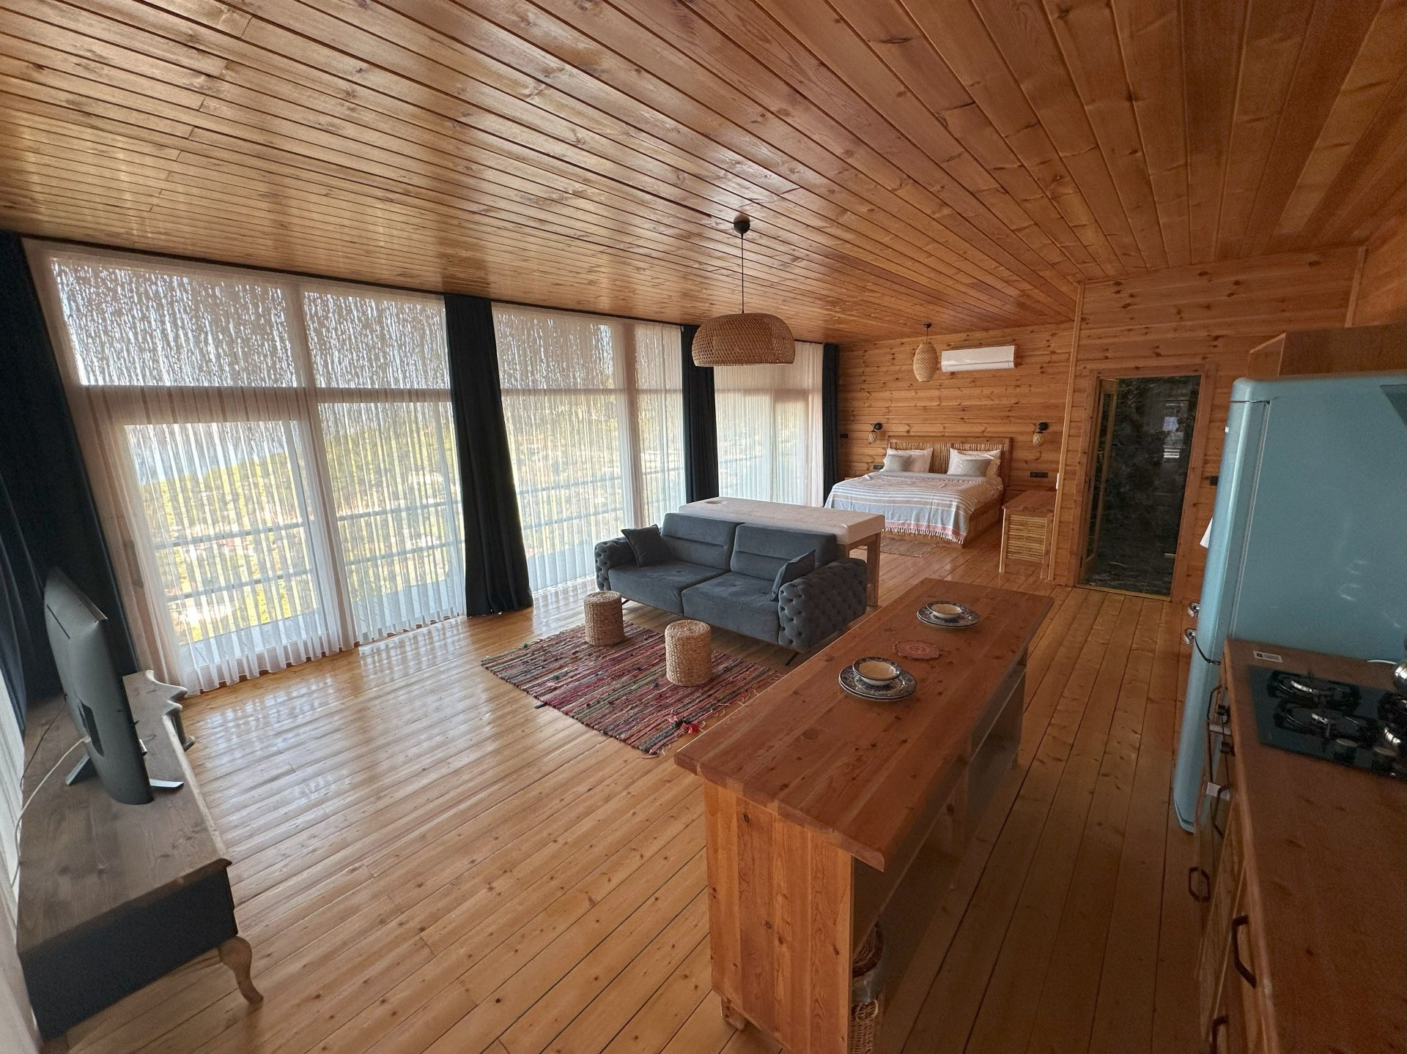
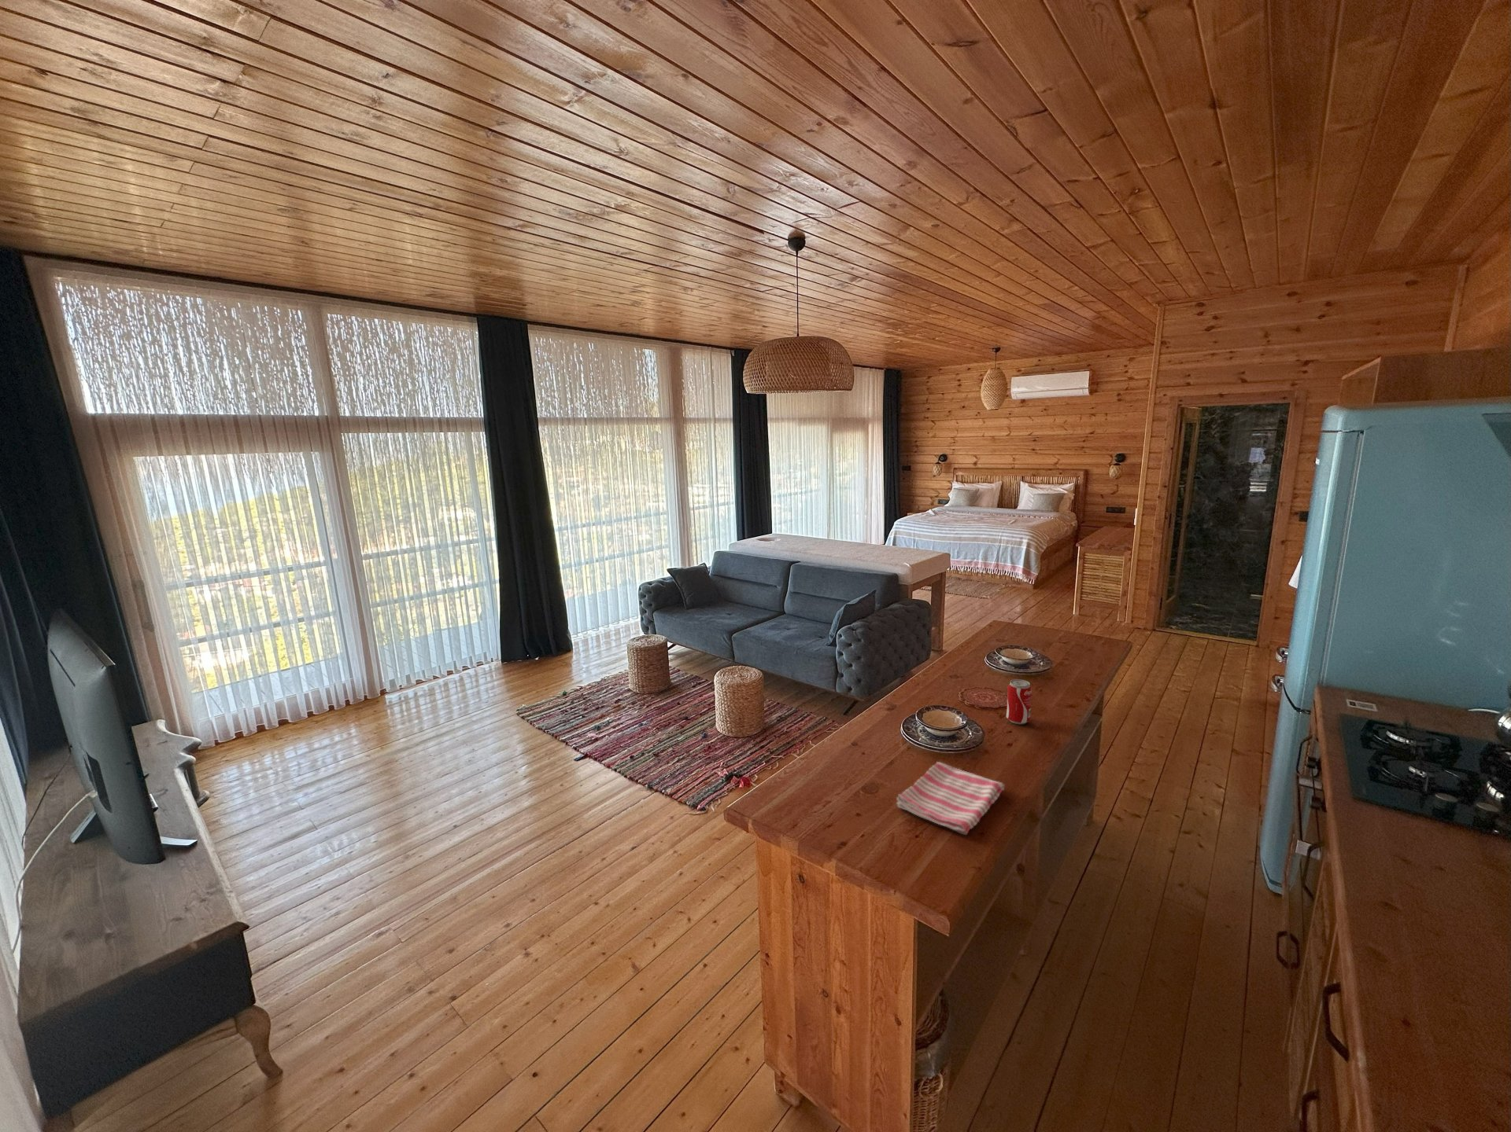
+ dish towel (951, 792)
+ beverage can (1018, 702)
